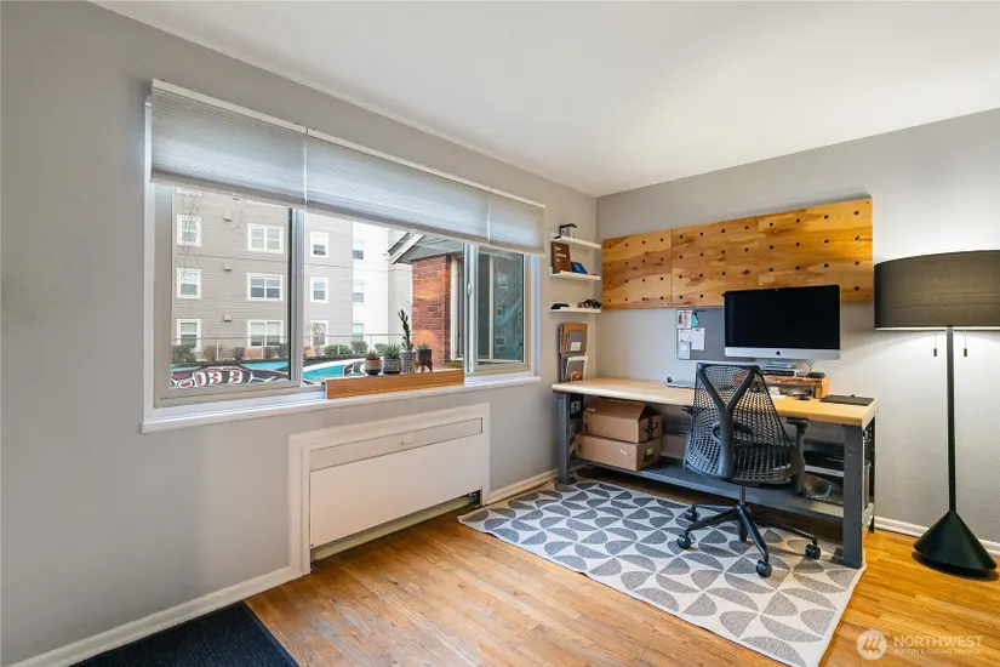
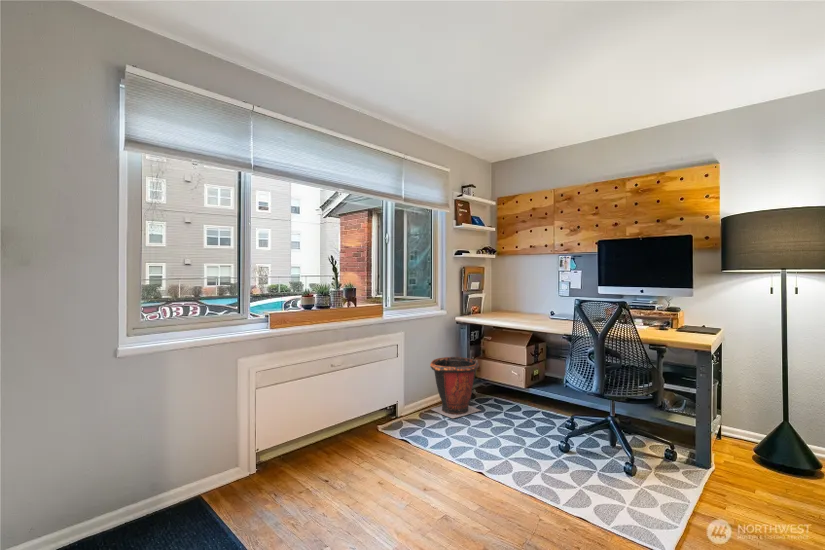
+ waste bin (456, 383)
